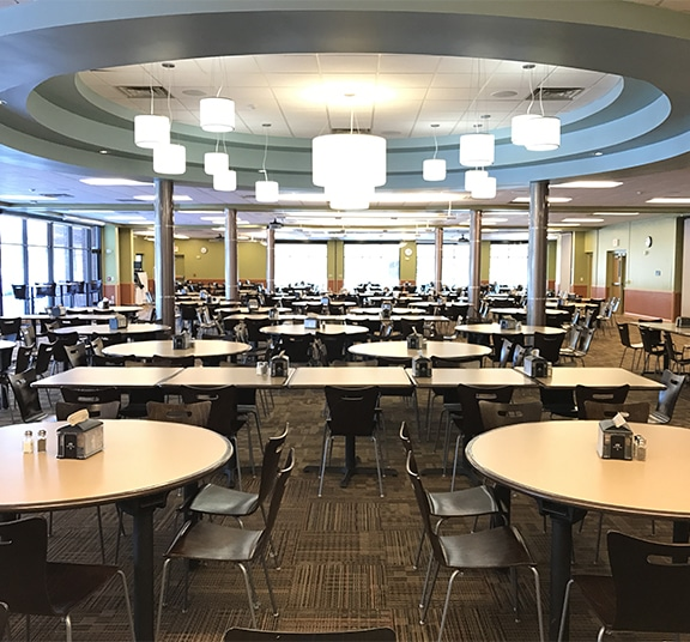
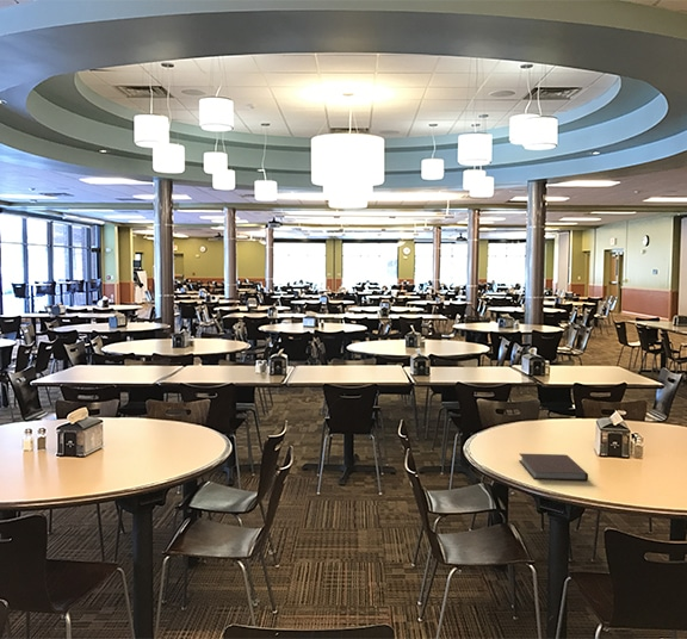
+ notebook (551, 466)
